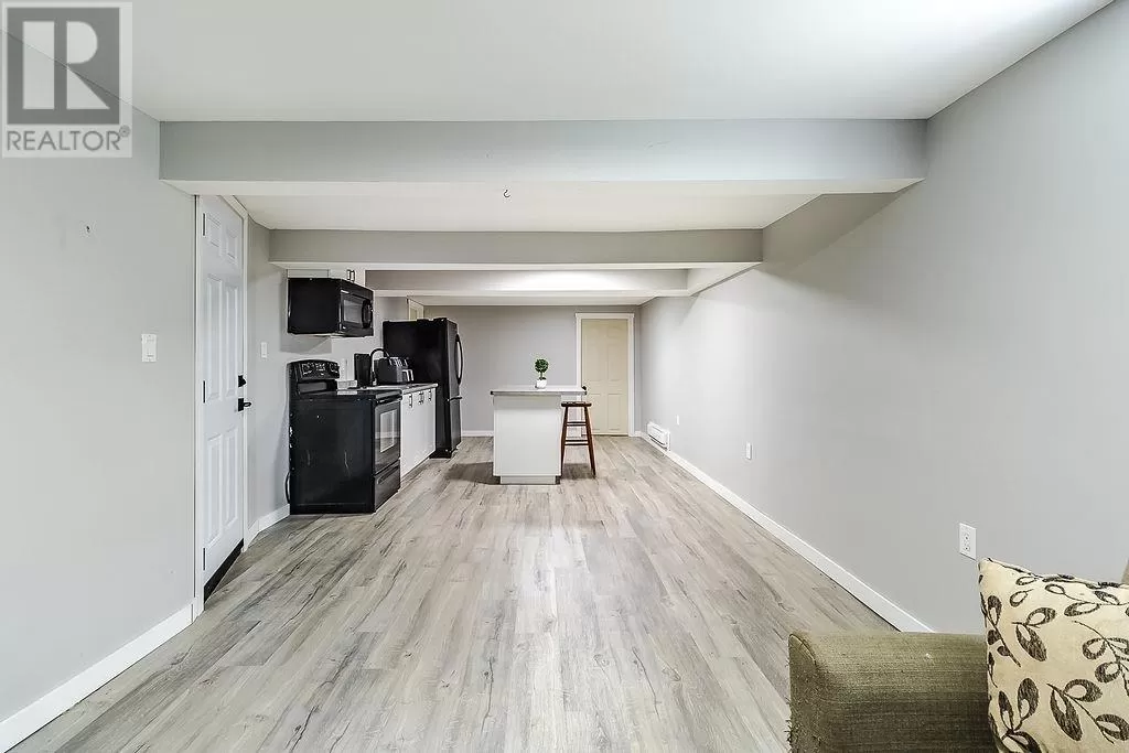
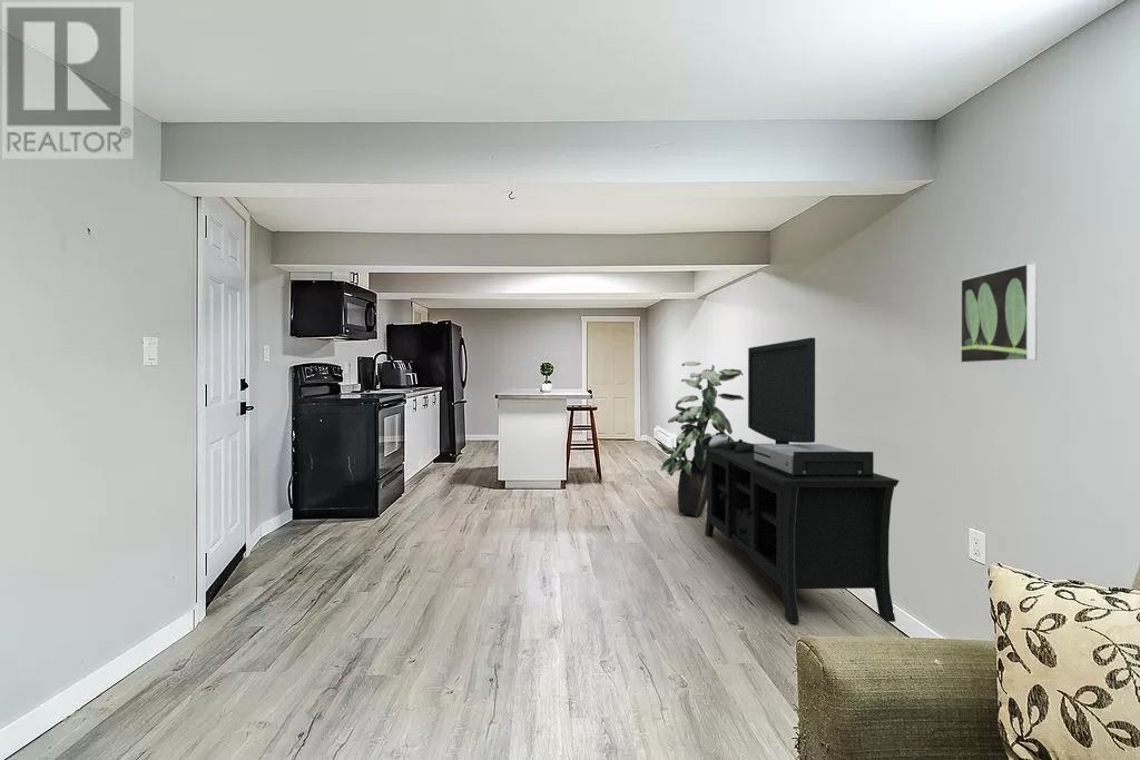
+ indoor plant (699, 437)
+ media console (775, 456)
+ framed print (995, 316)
